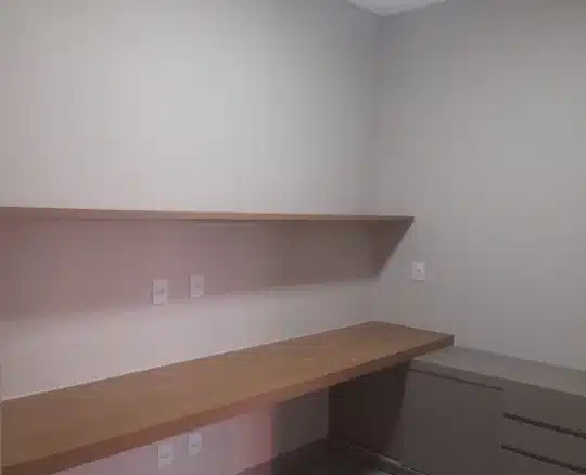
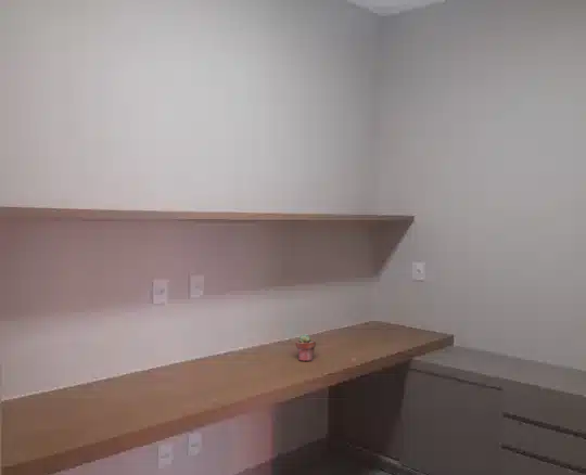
+ potted succulent (305, 346)
